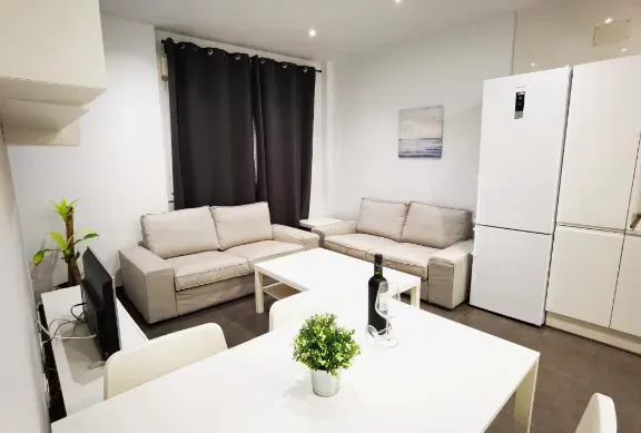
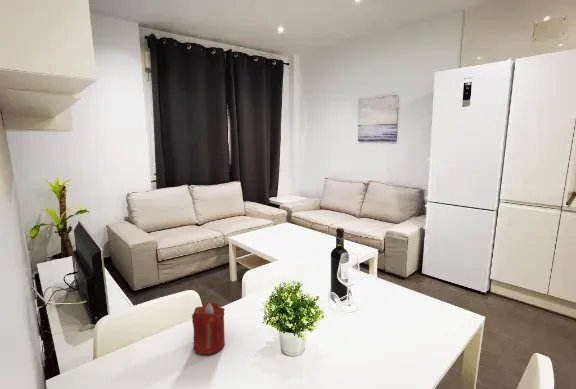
+ candle (208, 324)
